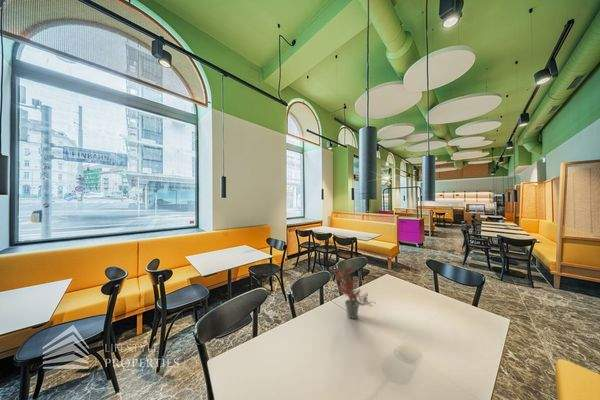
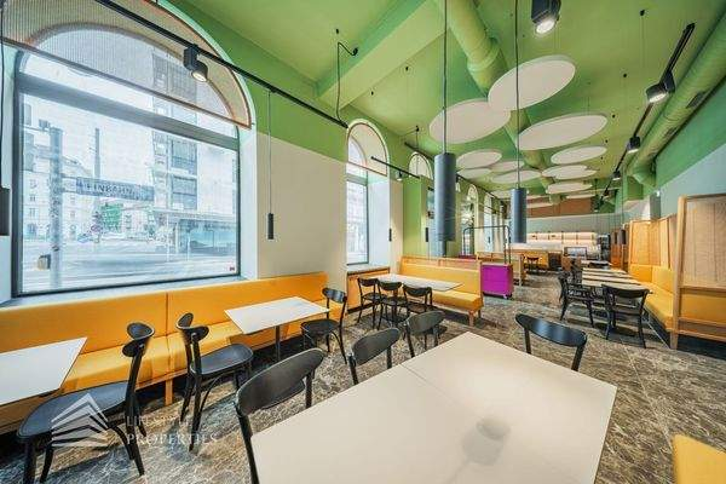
- potted plant (349, 285)
